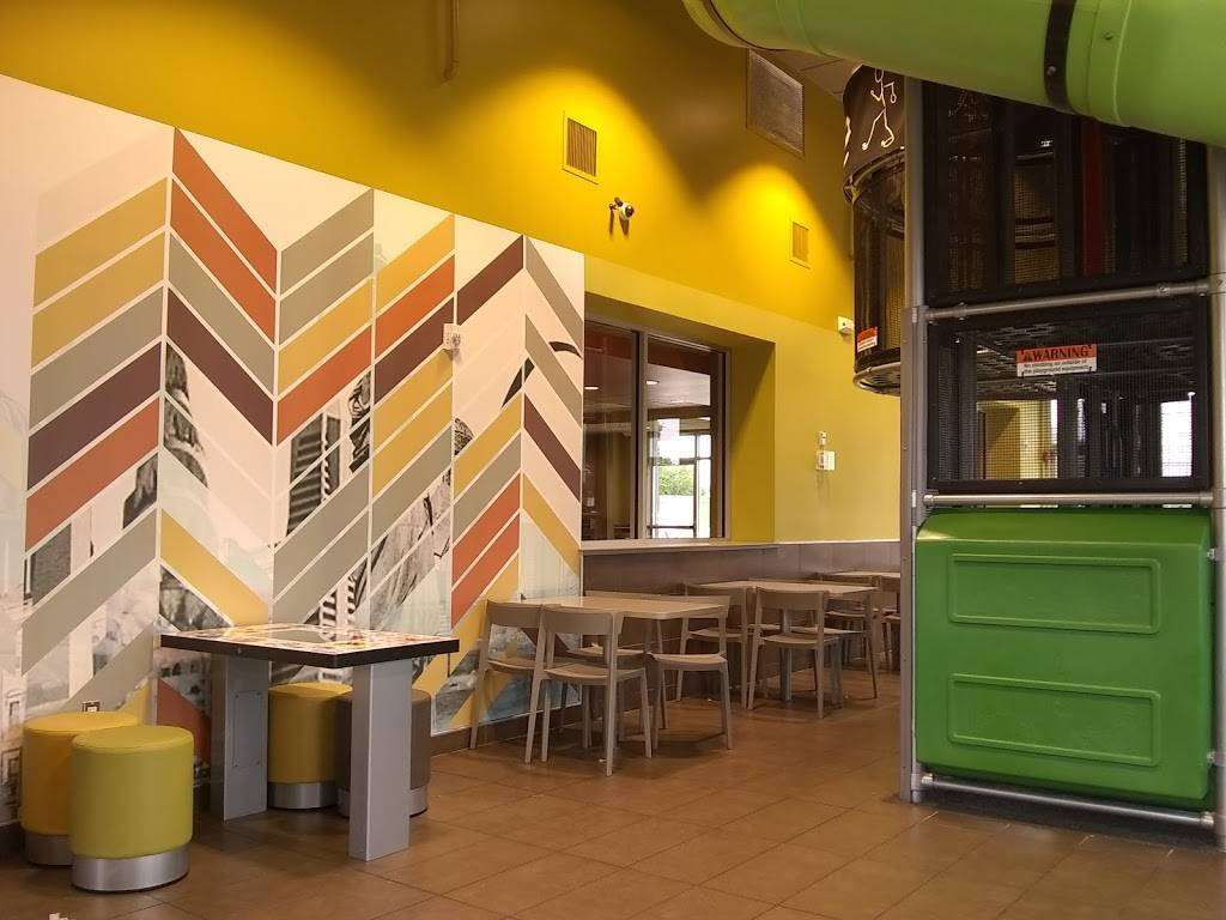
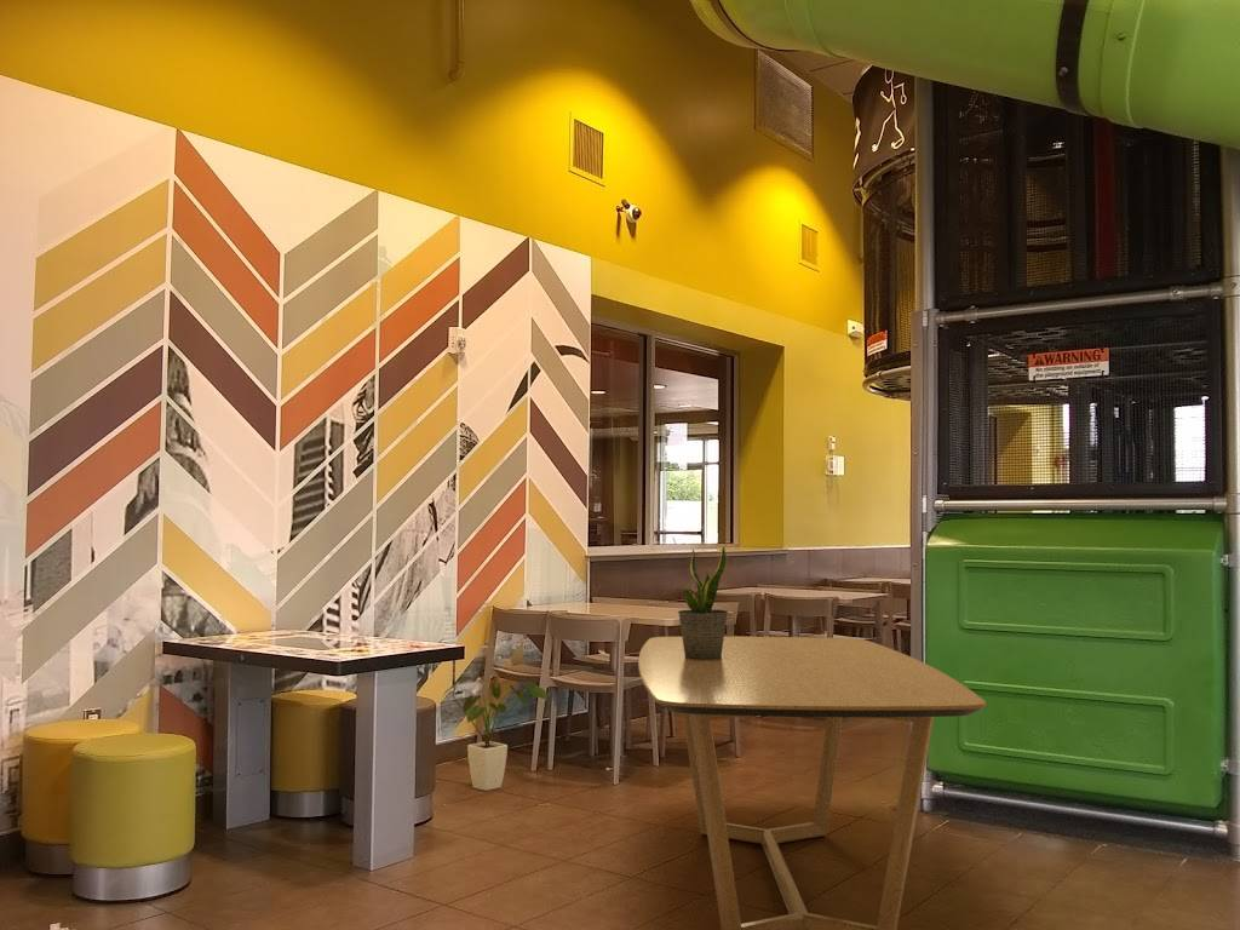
+ house plant (493, 733)
+ dining table (819, 779)
+ potted plant (702, 601)
